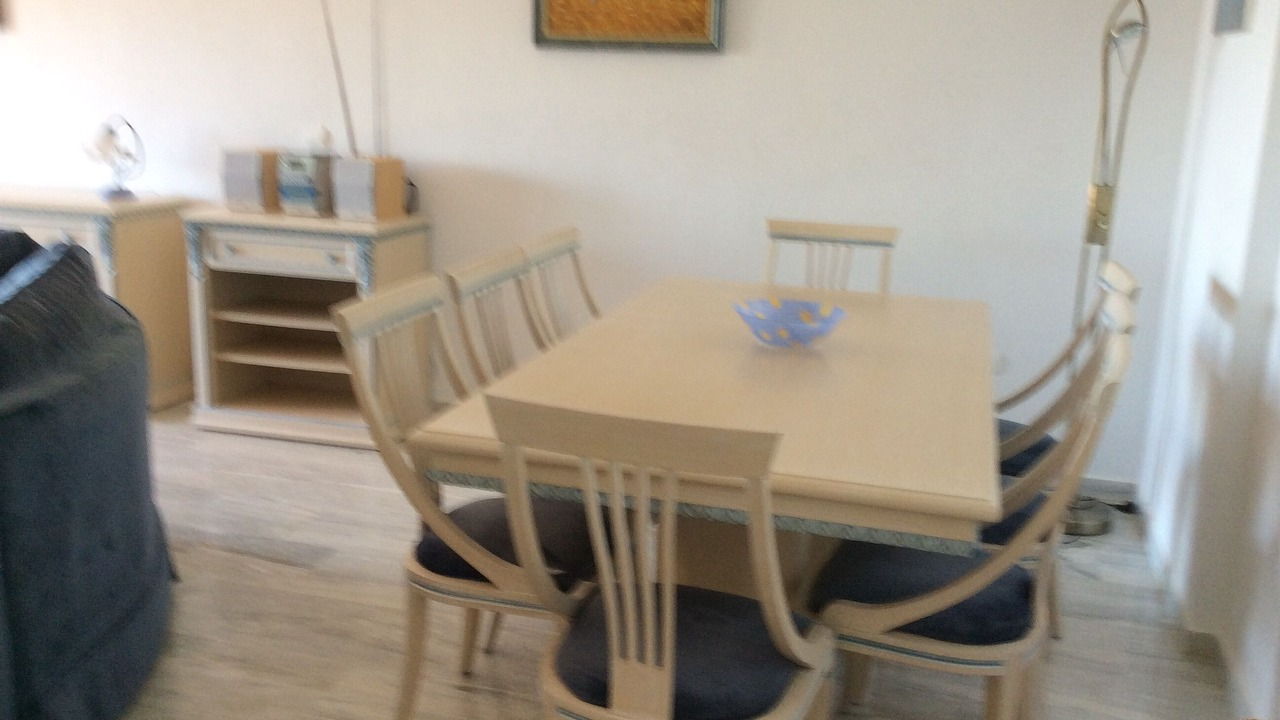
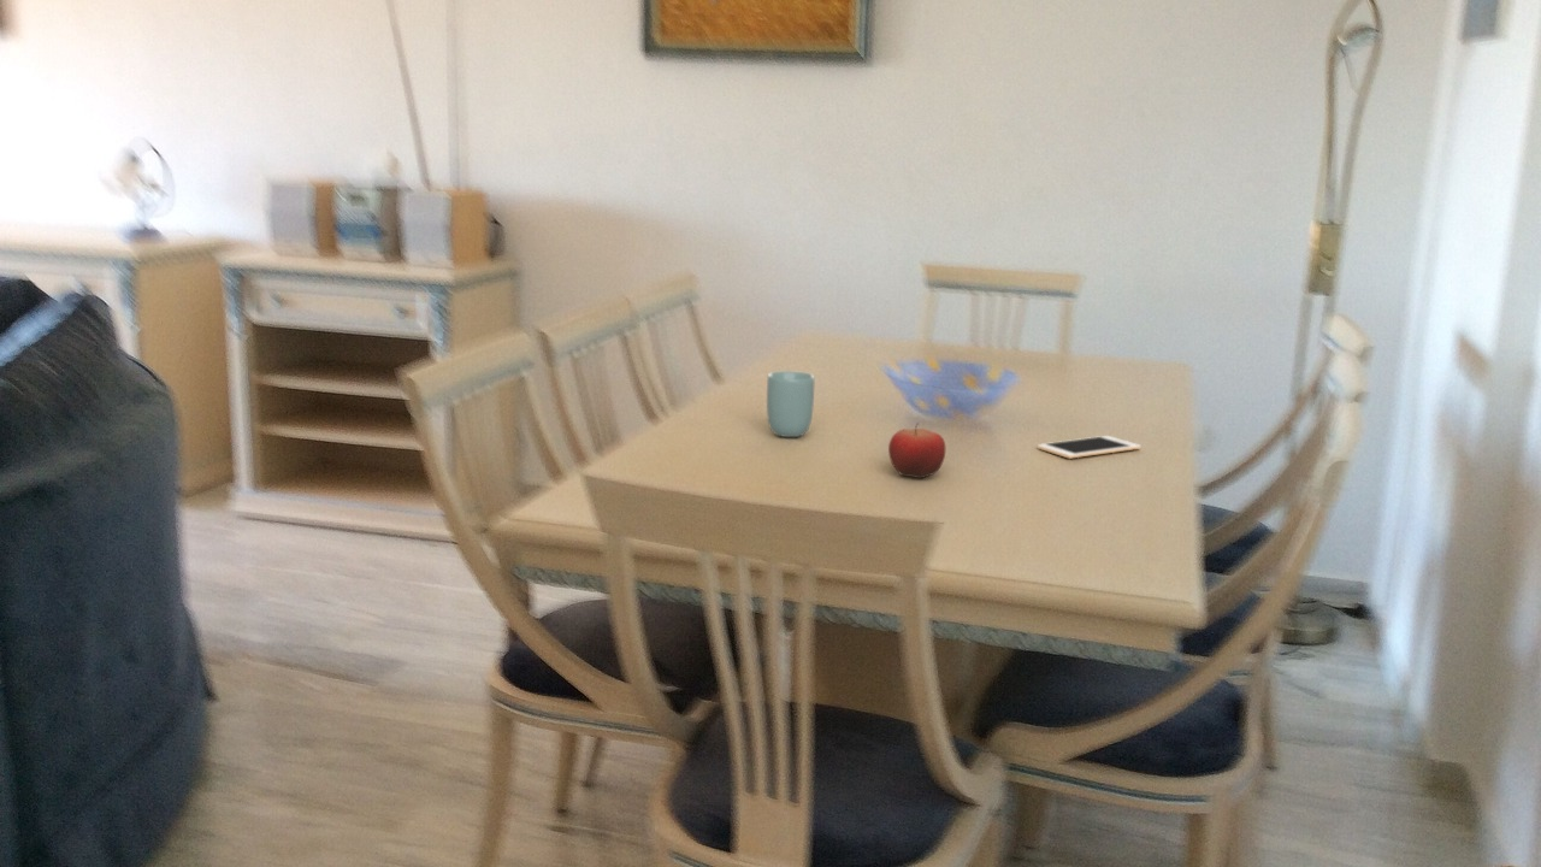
+ cup (790, 405)
+ fruit (916, 448)
+ cell phone (1088, 446)
